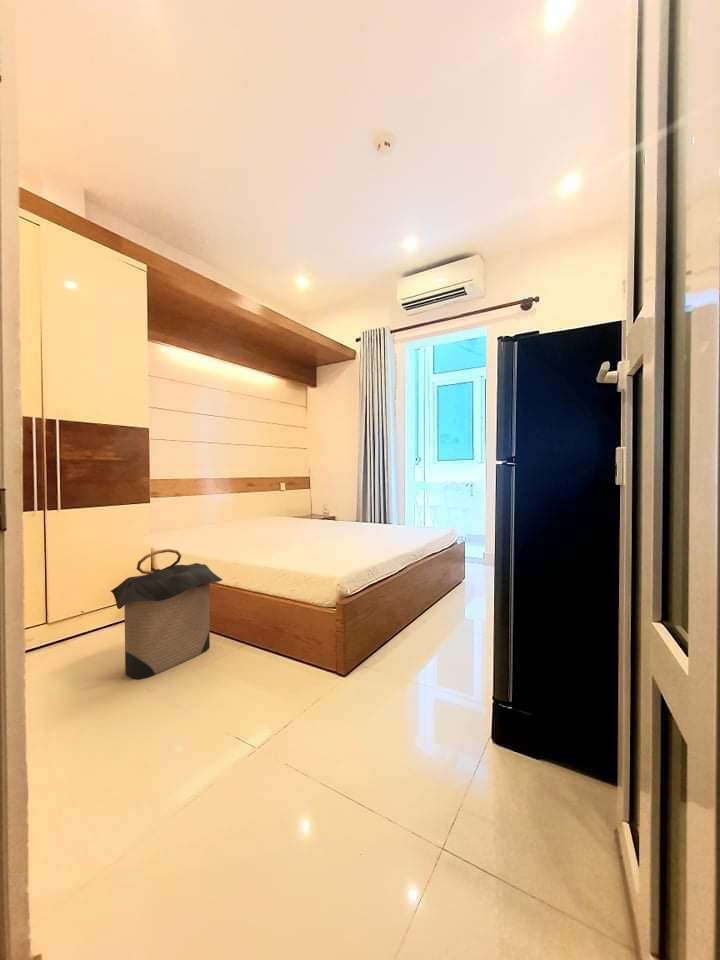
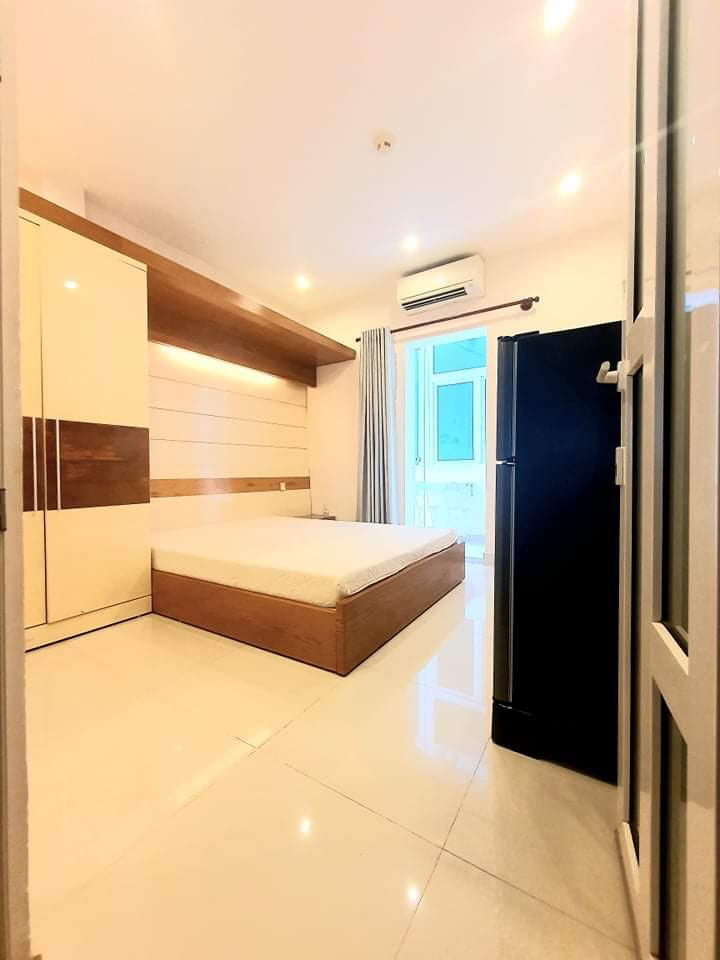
- laundry hamper (170, 601)
